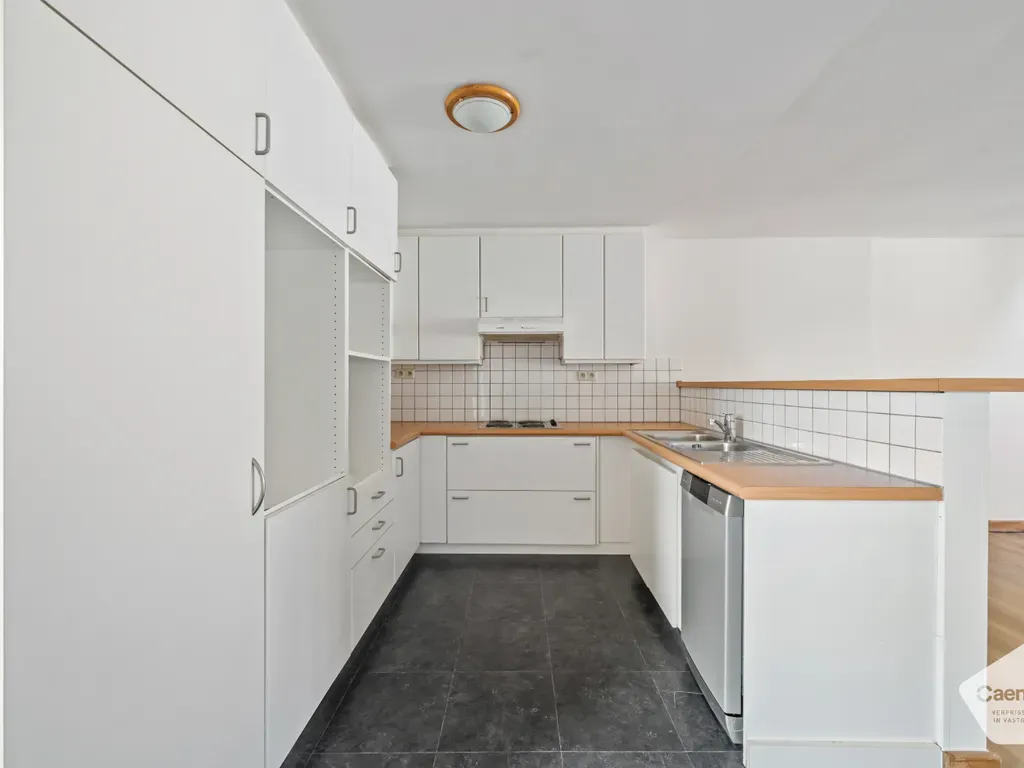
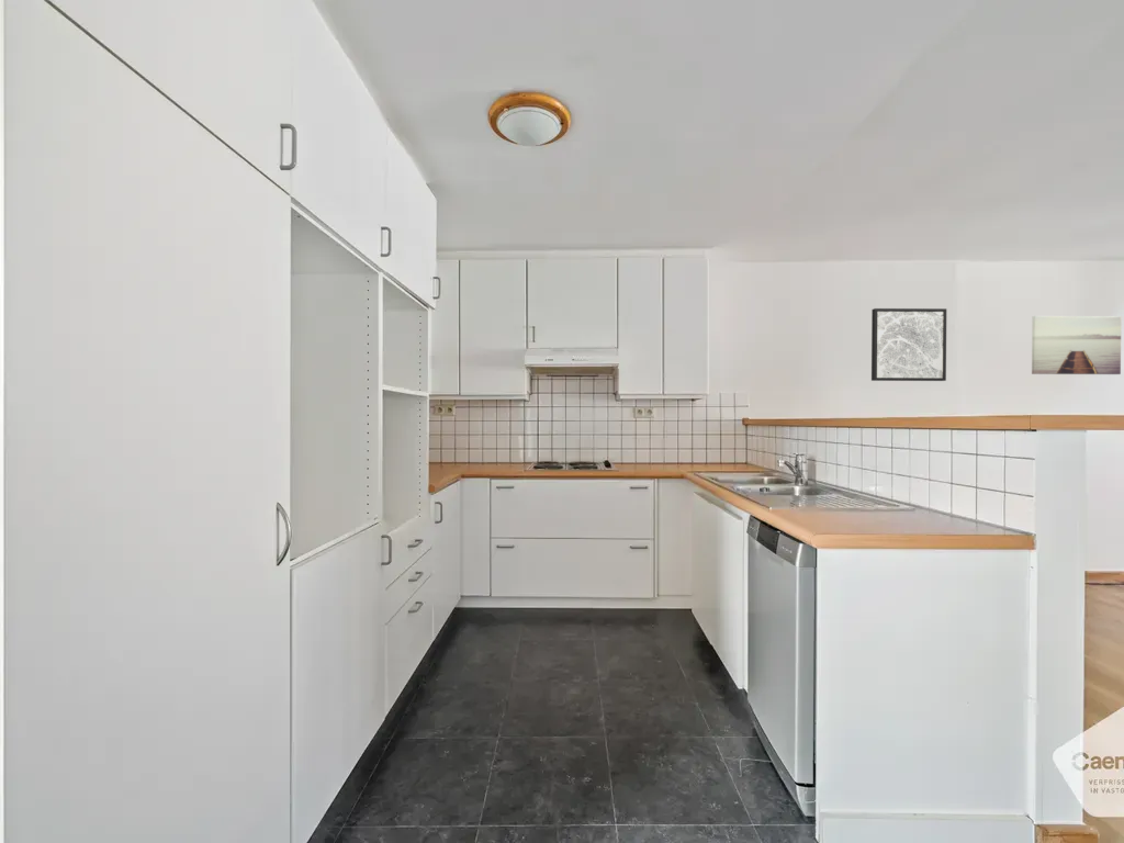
+ wall art (1076, 345)
+ wall art (908, 345)
